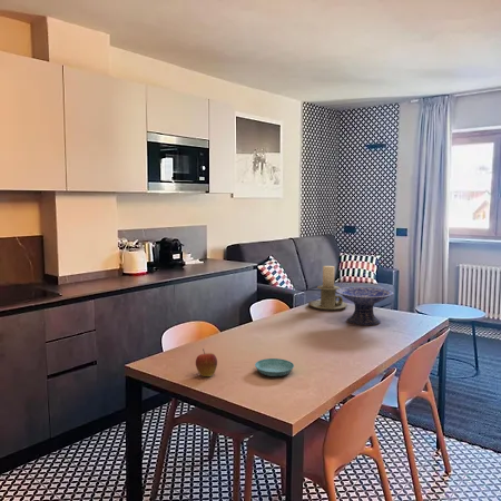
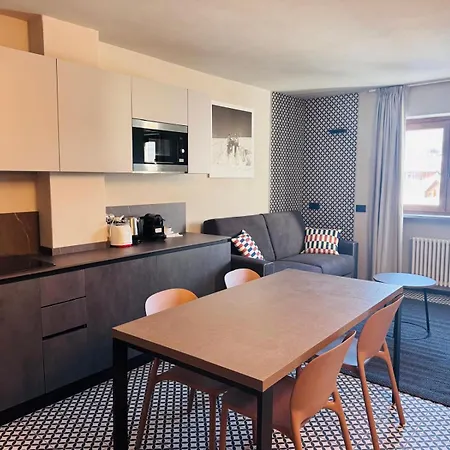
- candle holder (327, 286)
- saucer (274, 367)
- apple (206, 362)
- decorative bowl (363, 306)
